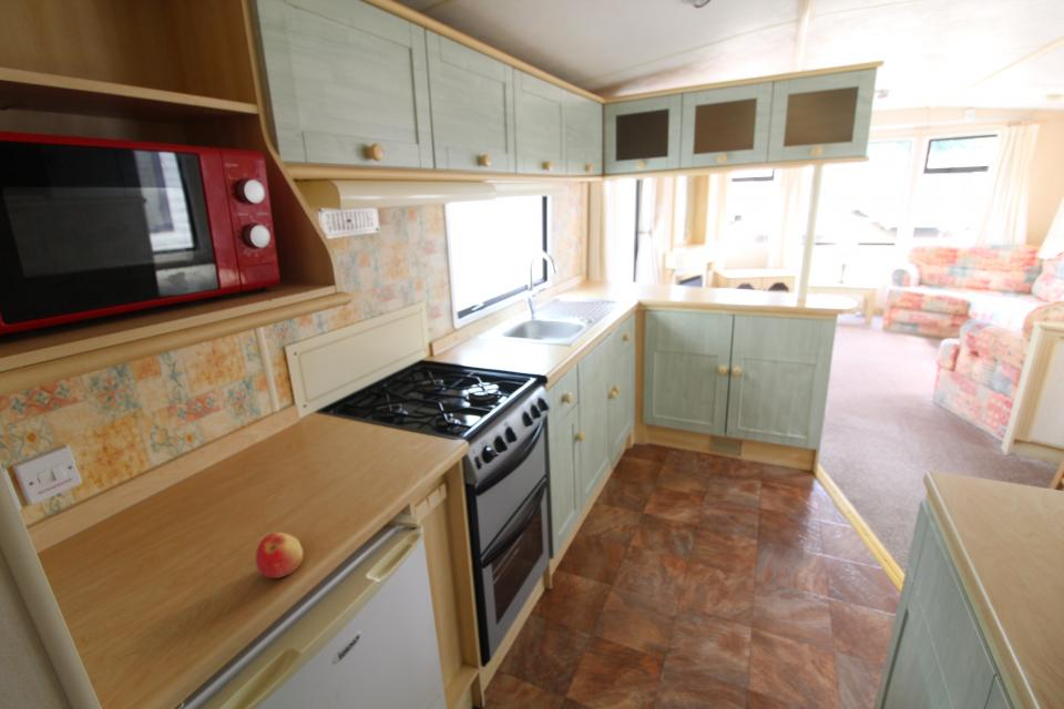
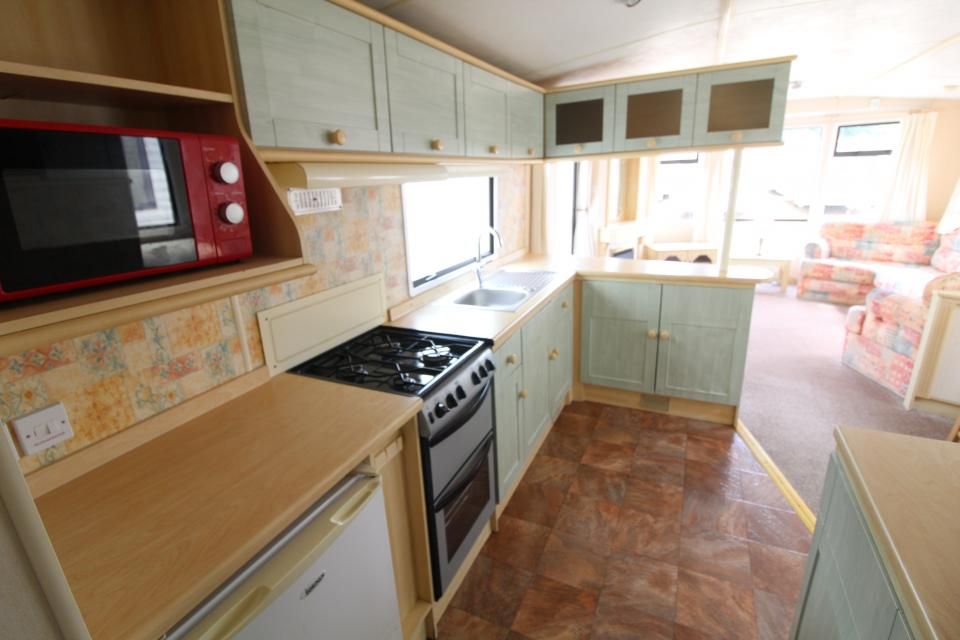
- apple (278, 552)
